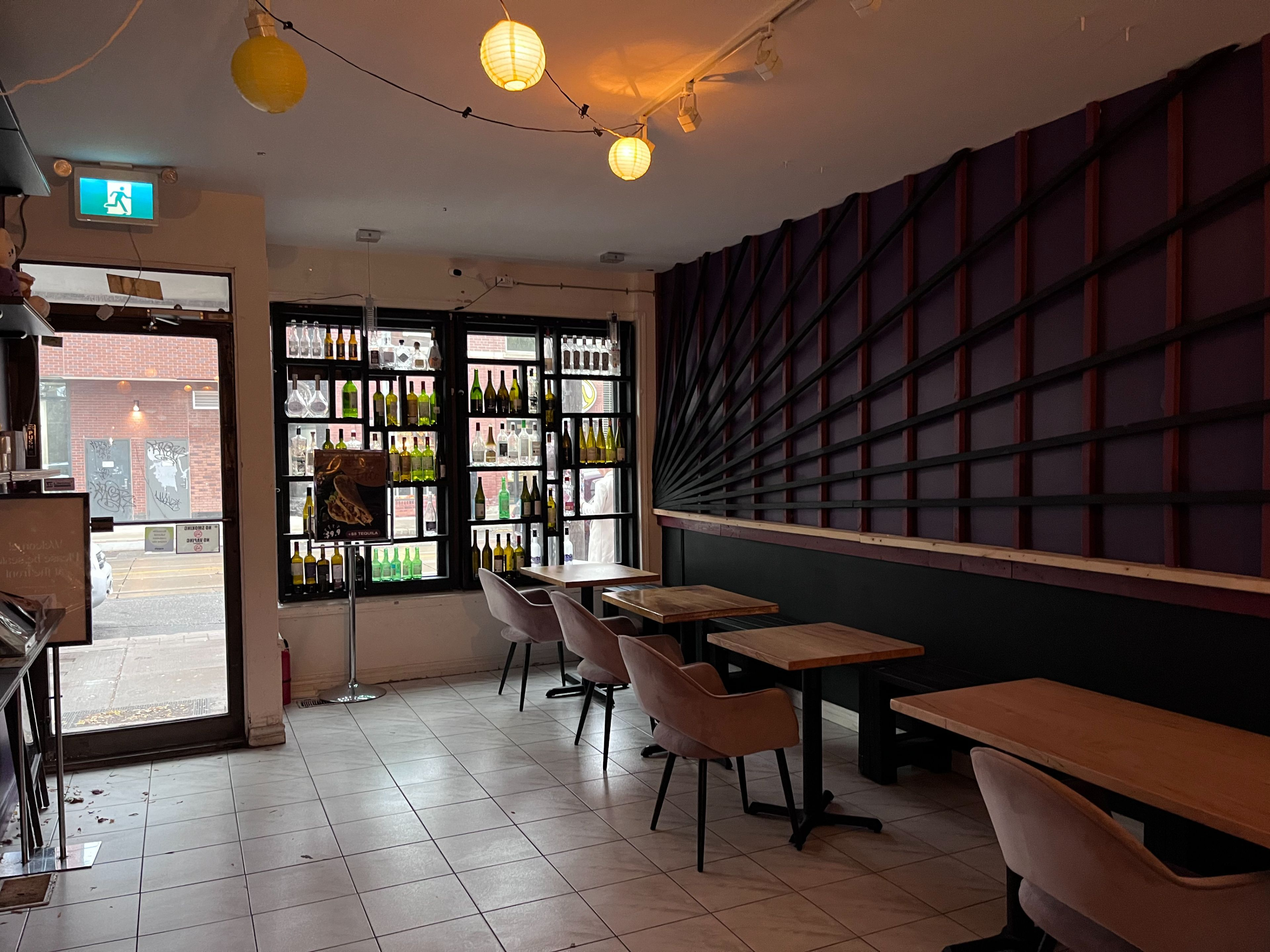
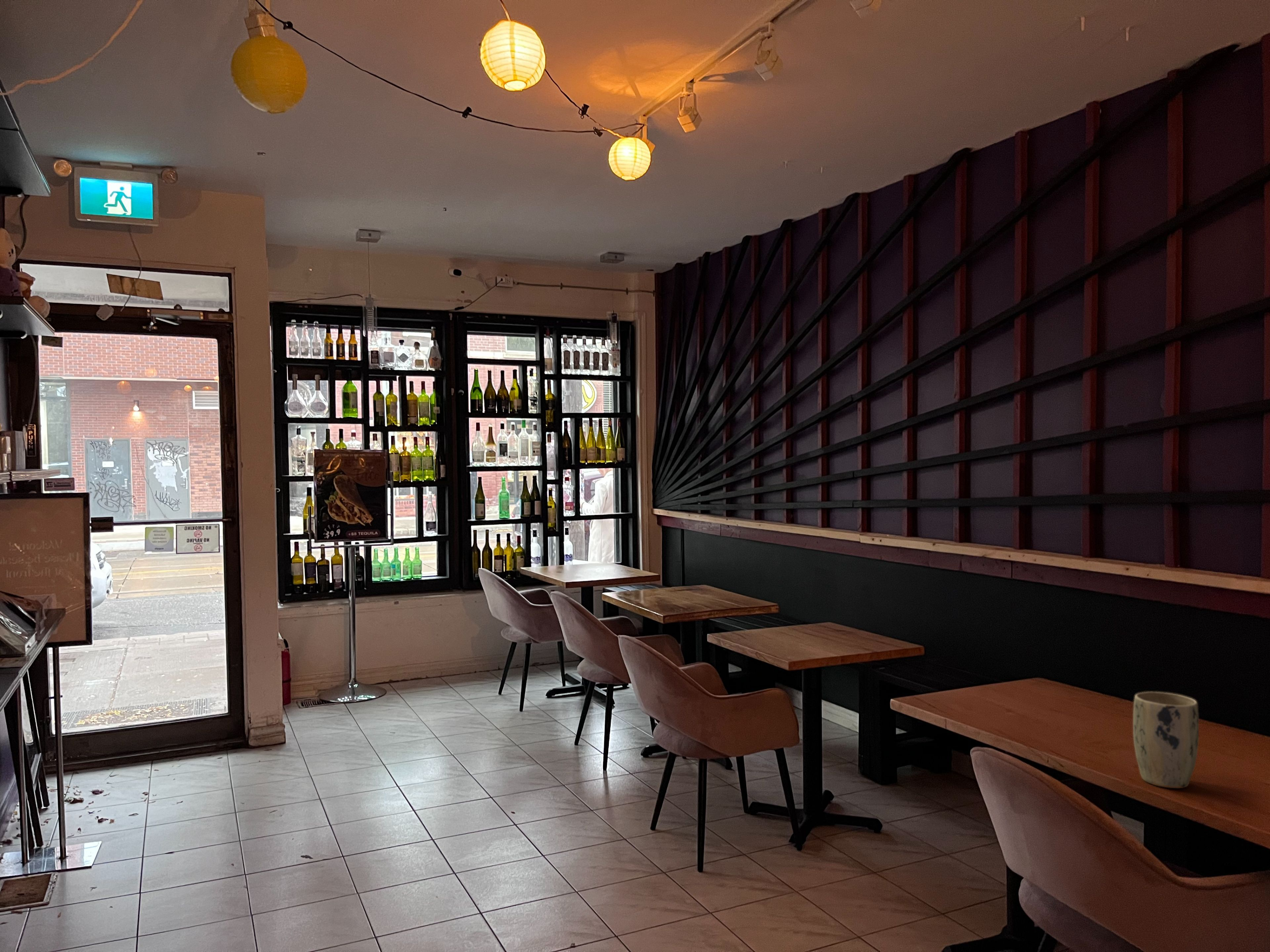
+ plant pot (1165, 740)
